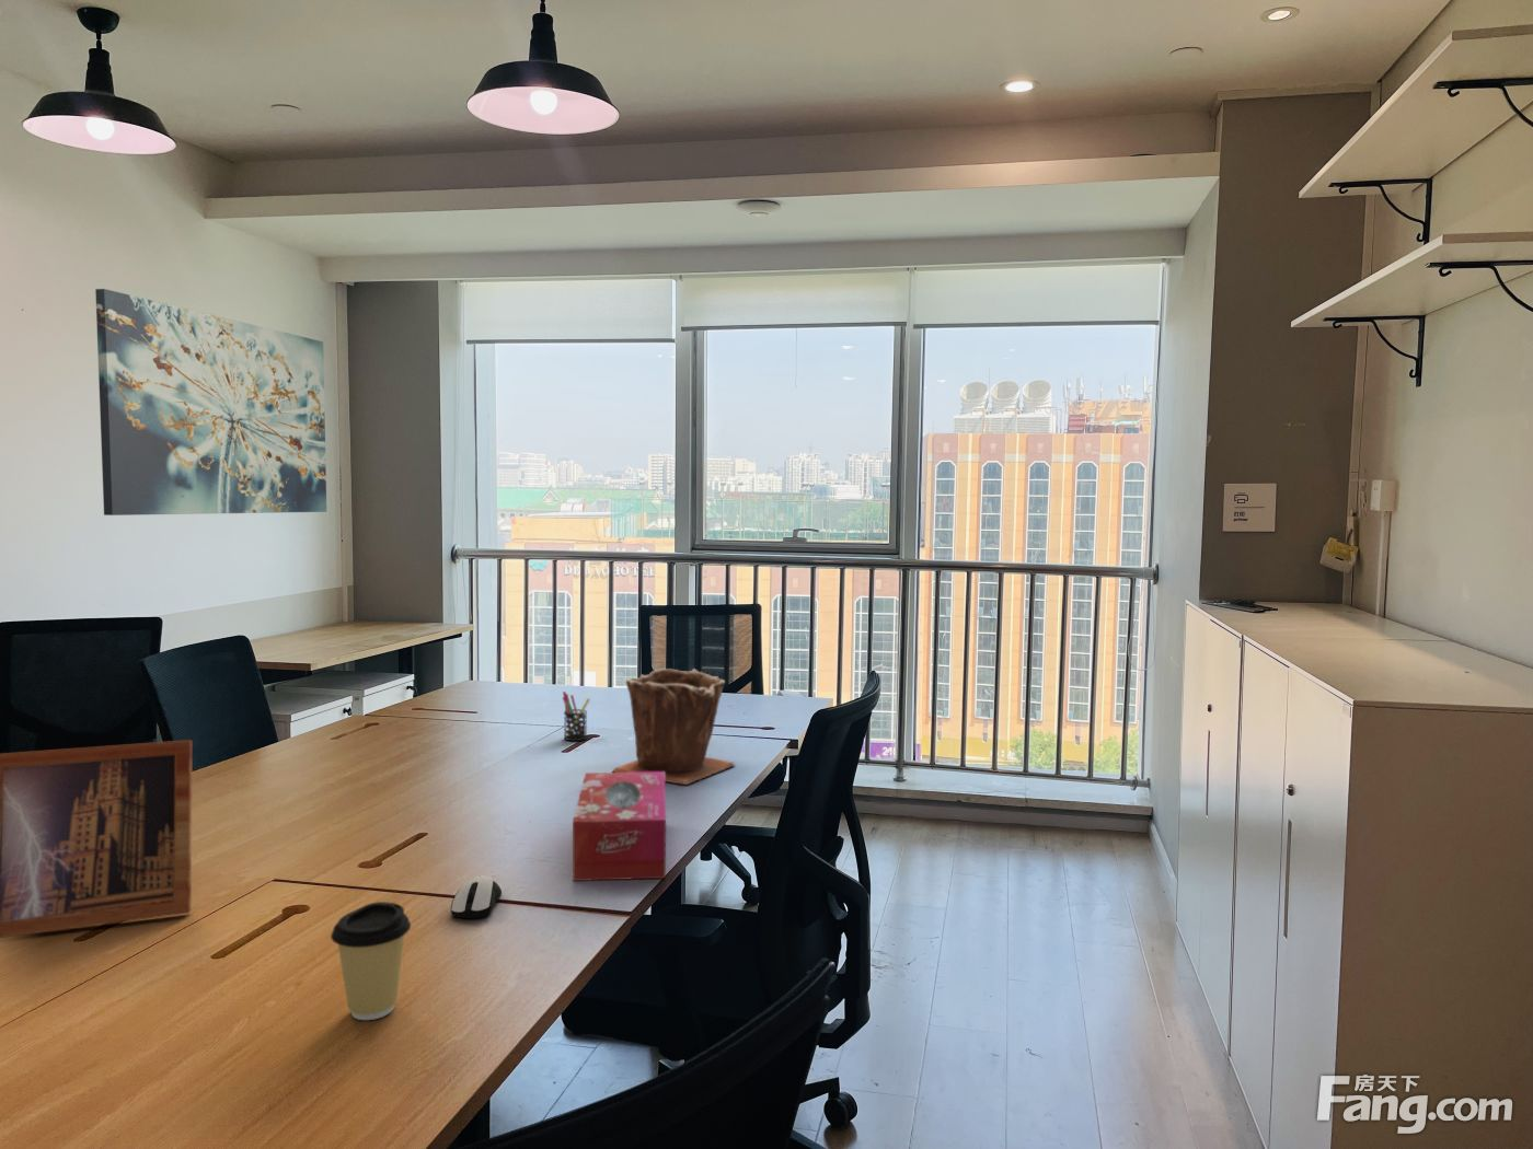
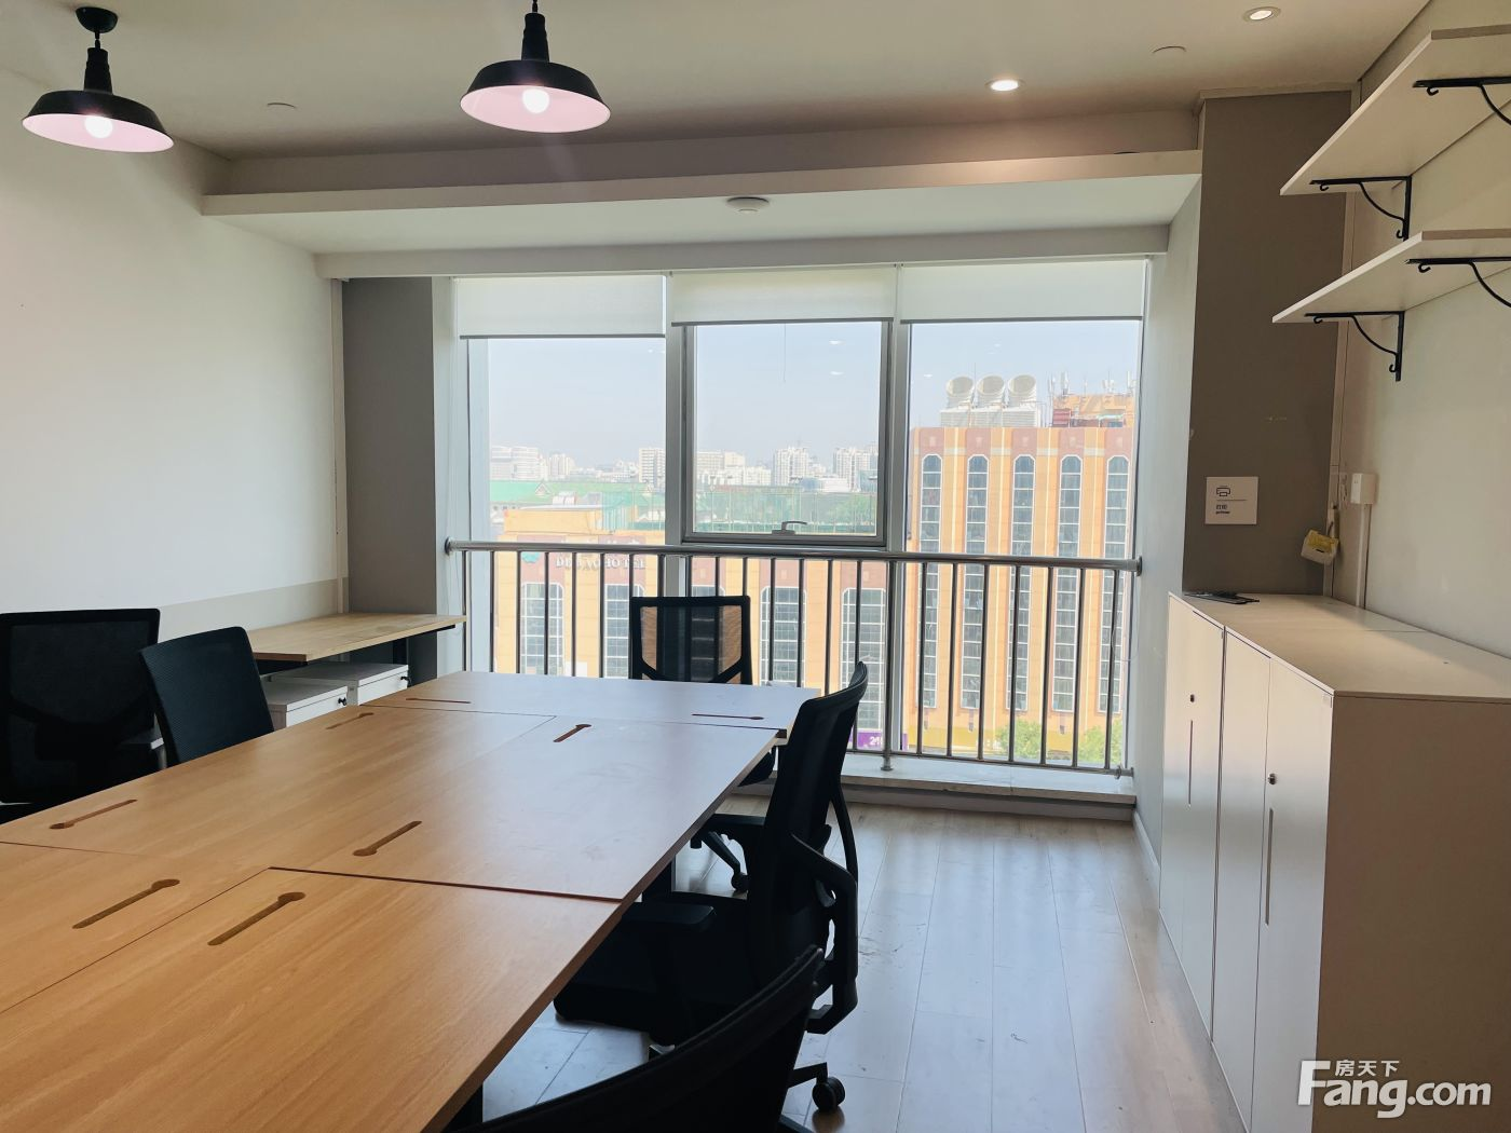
- plant pot (675, 721)
- tissue box (622, 821)
- wall art (228, 416)
- computer mouse (478, 892)
- coffee cup (372, 962)
- pen holder (572, 716)
- picture frame (95, 828)
